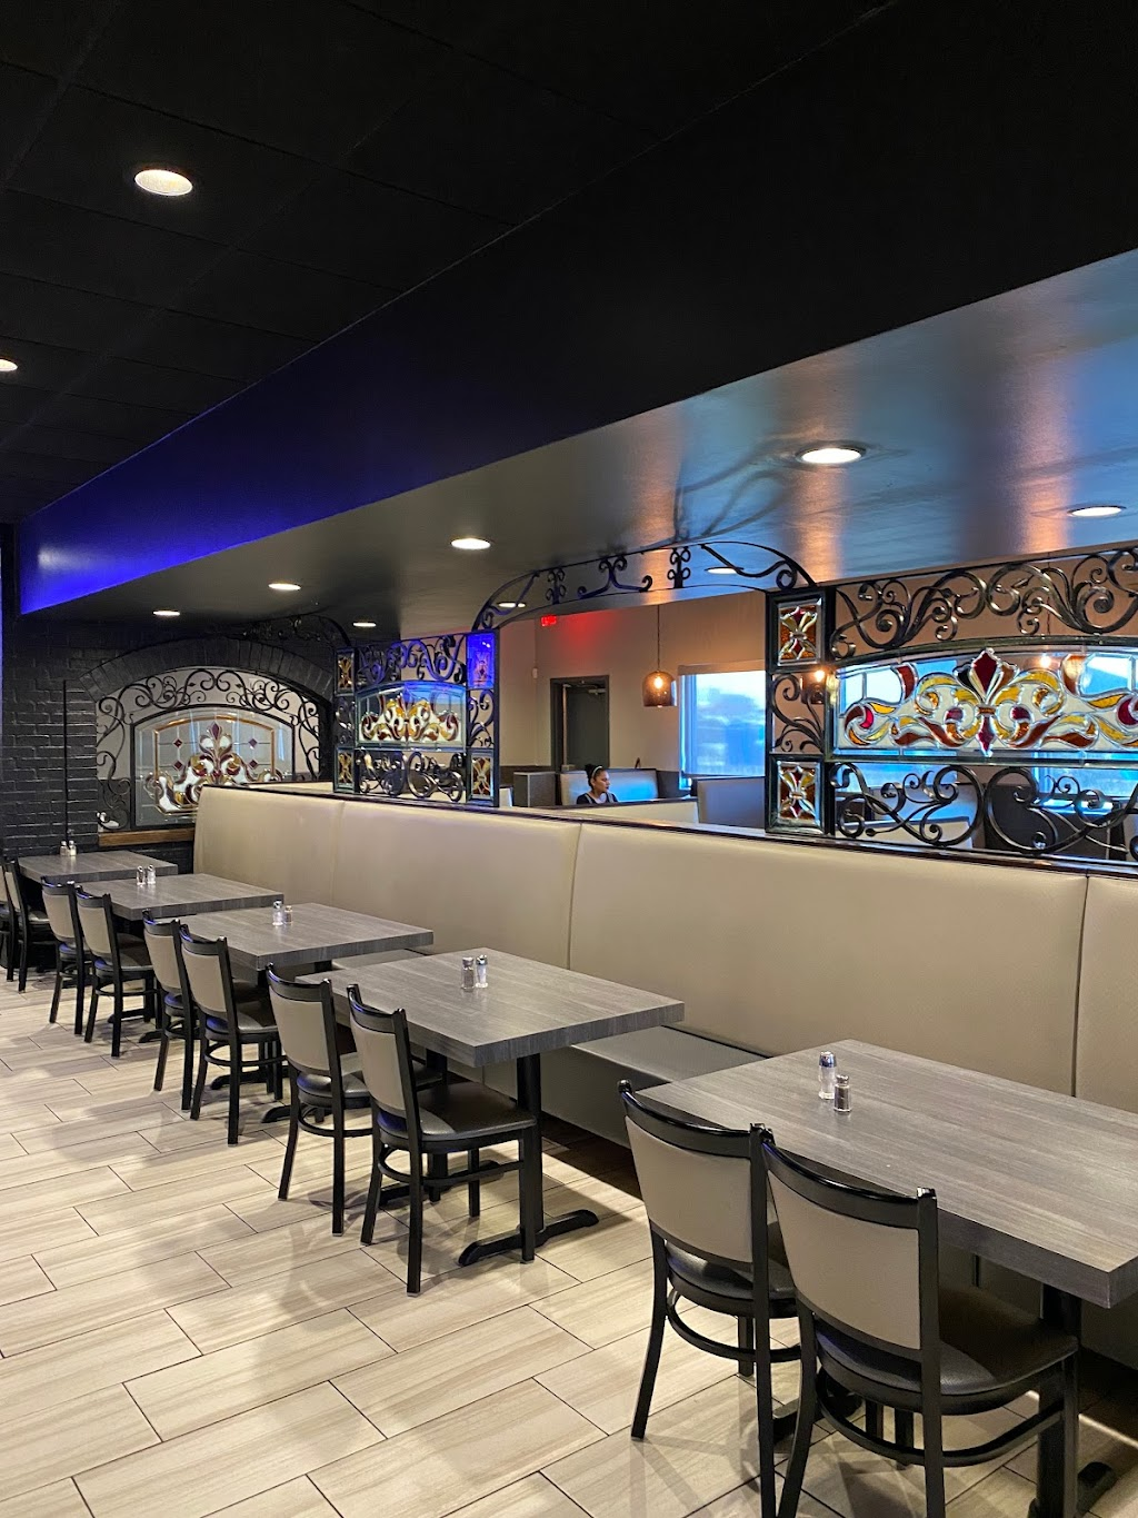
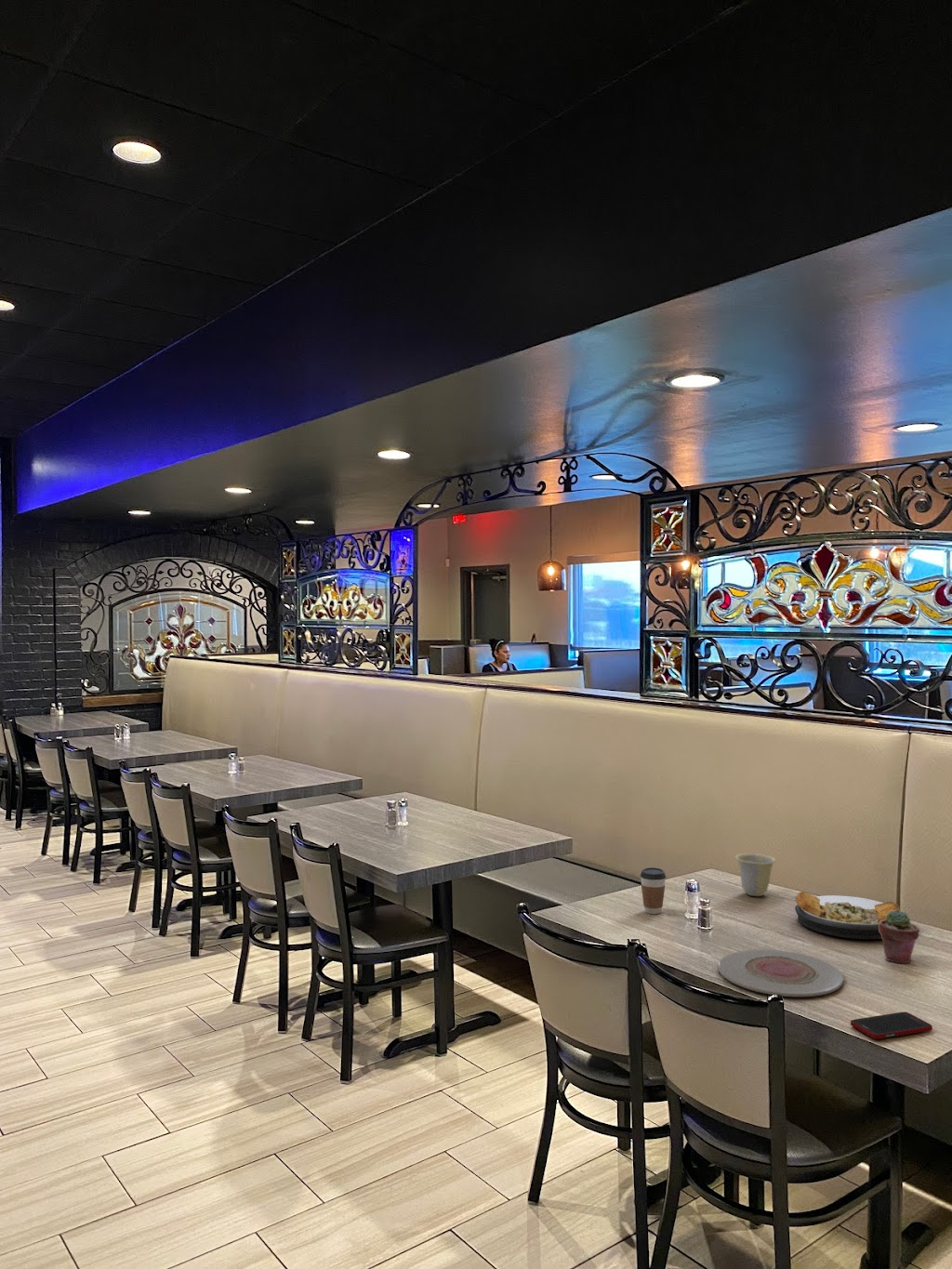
+ plate (779, 971)
+ plate (849, 912)
+ potted succulent (898, 934)
+ cell phone (891, 1025)
+ coffee cup (653, 891)
+ cup (755, 875)
